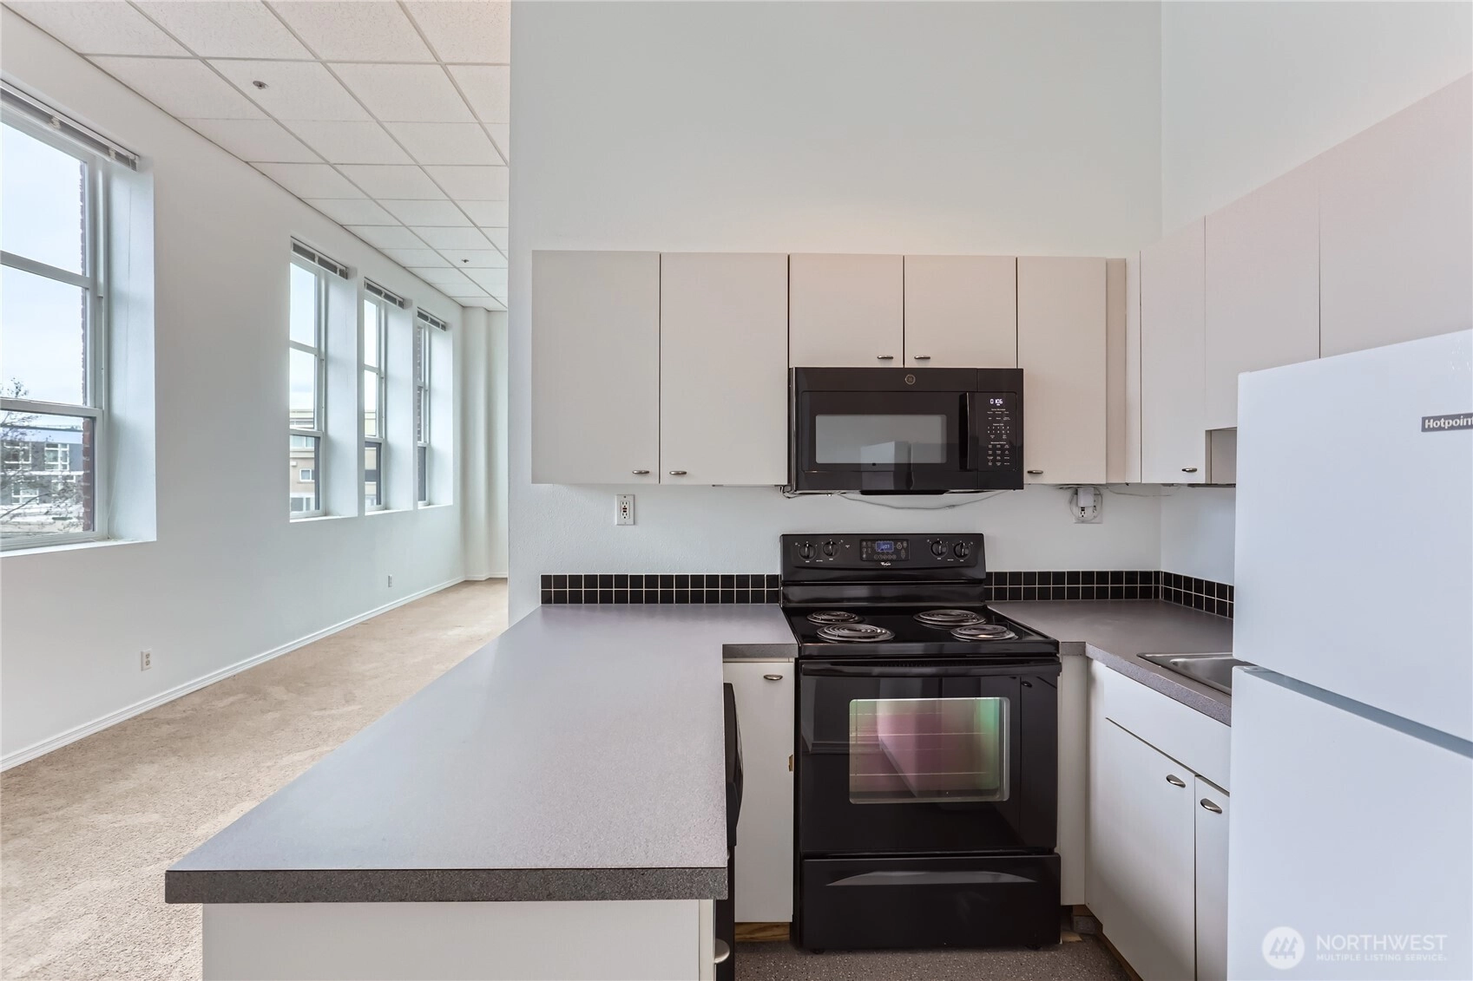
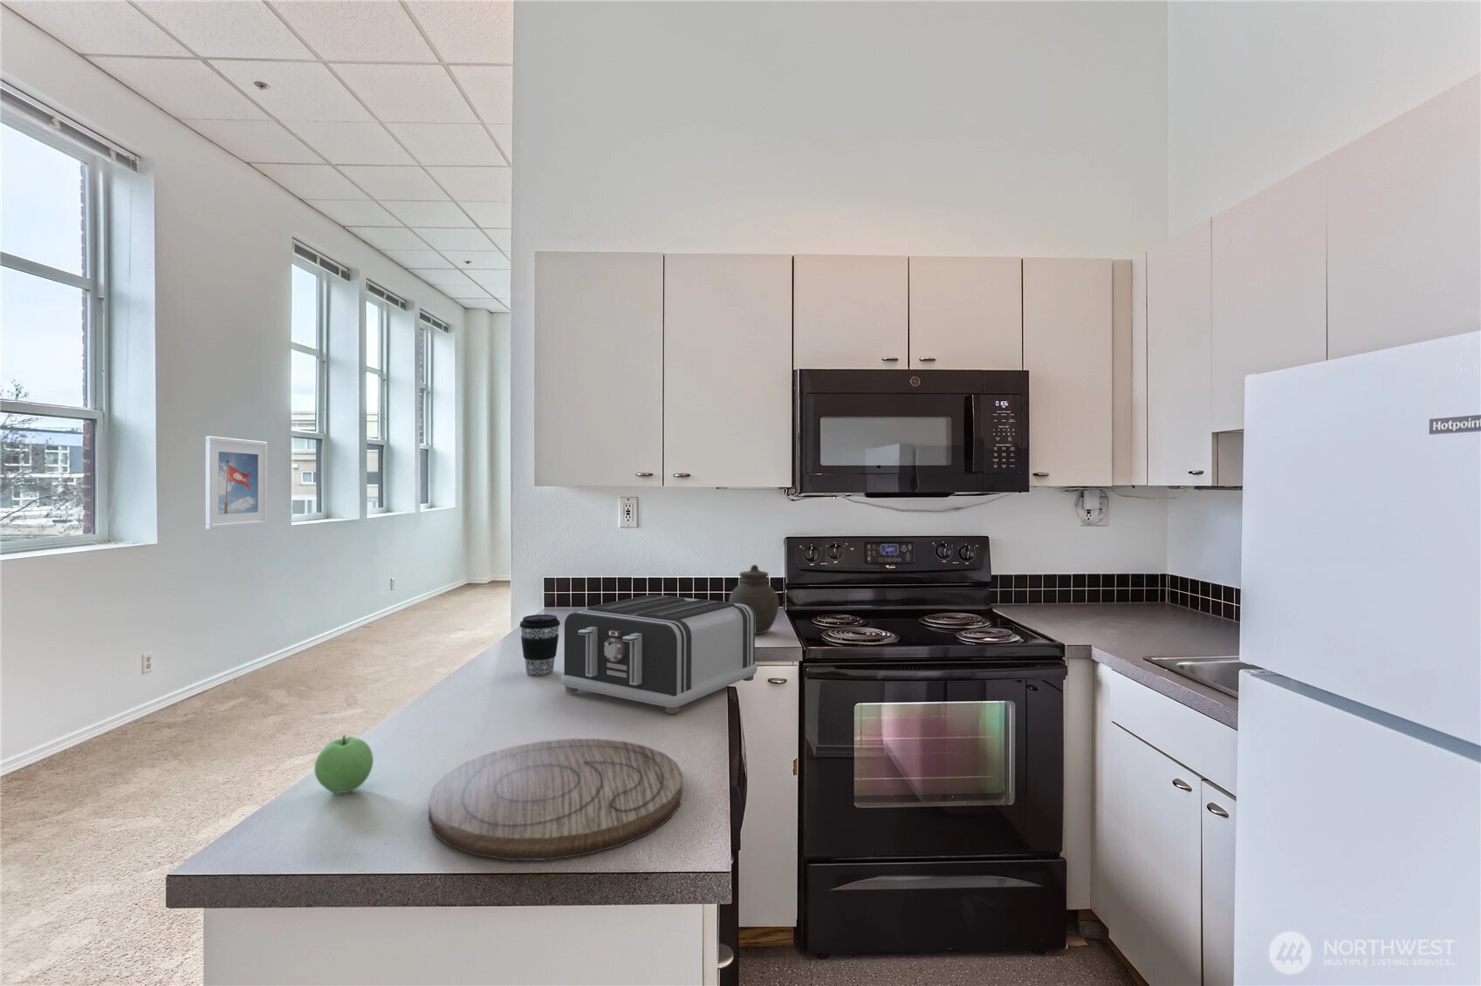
+ toaster (657, 646)
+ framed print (238, 483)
+ coffee cup (540, 644)
+ cutting board (560, 789)
+ jar (753, 598)
+ apple (344, 763)
